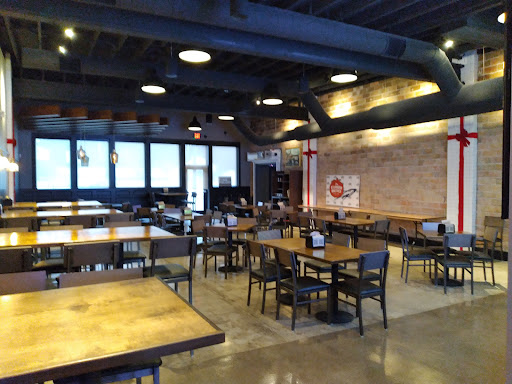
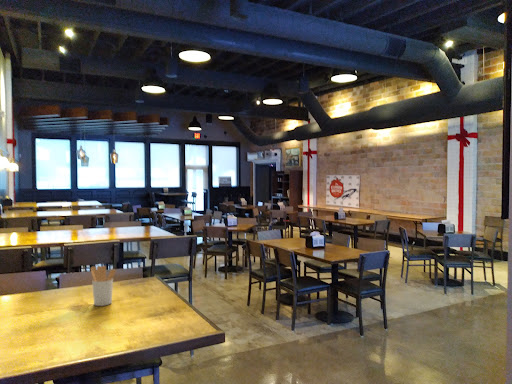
+ utensil holder (101, 284)
